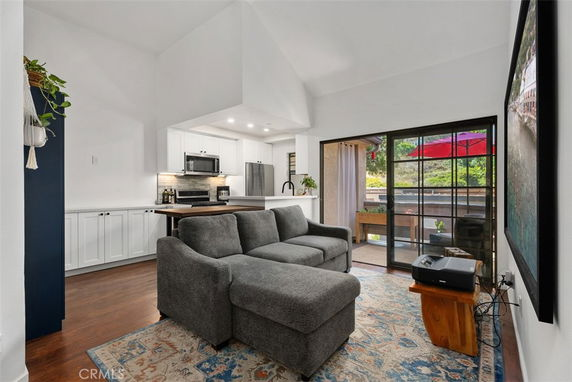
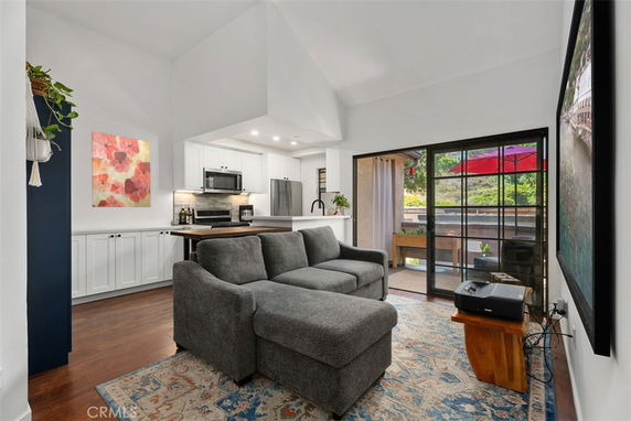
+ wall art (122, 172)
